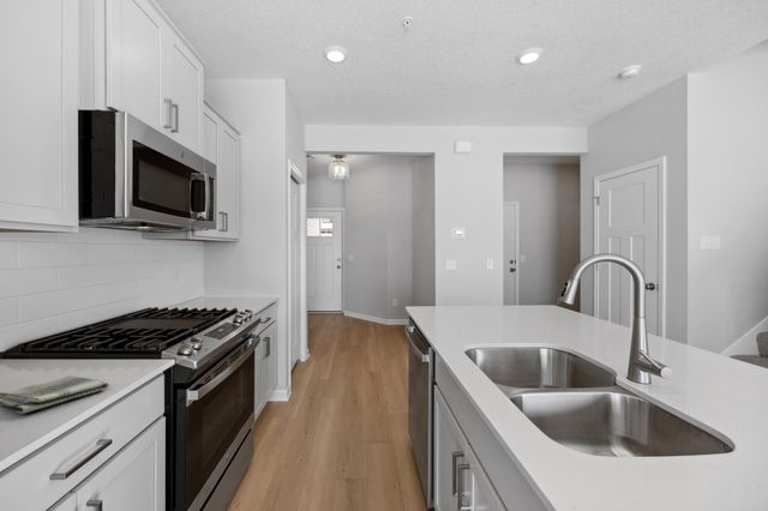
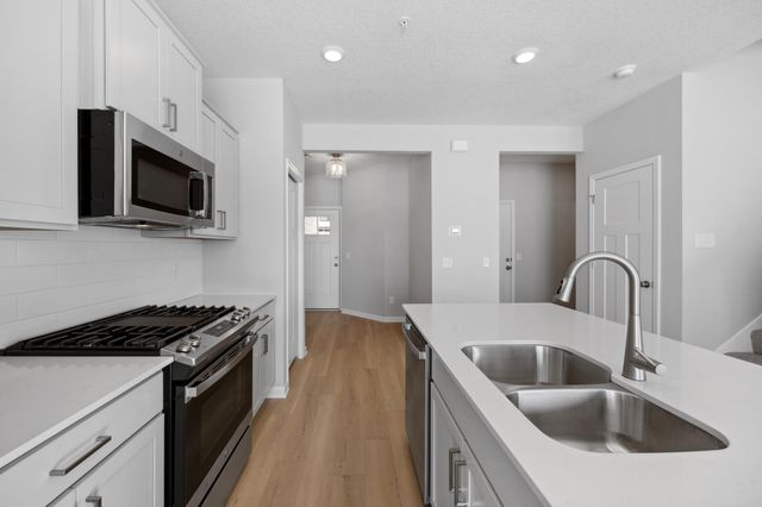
- dish towel (49, 390)
